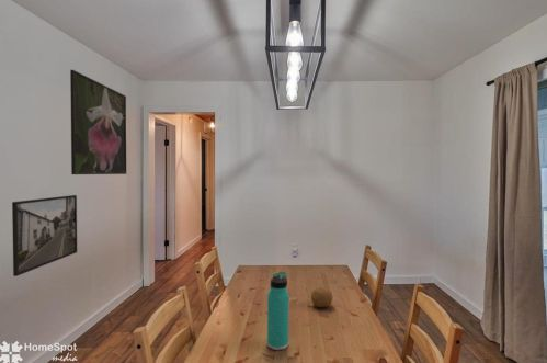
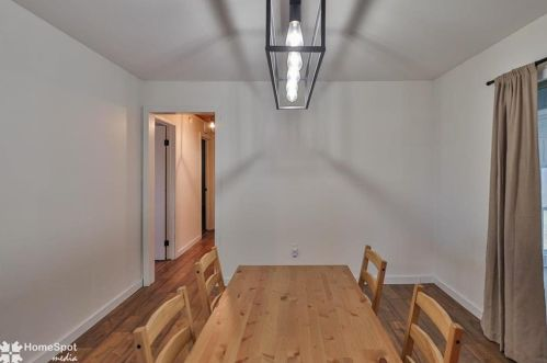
- fruit (321, 297)
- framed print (48, 230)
- thermos bottle (277, 309)
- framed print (102, 129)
